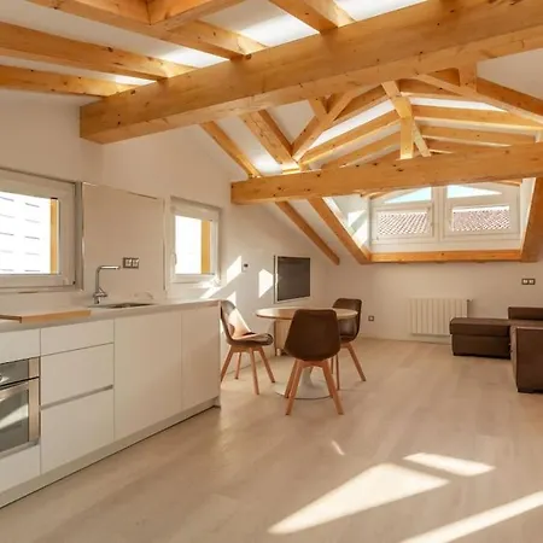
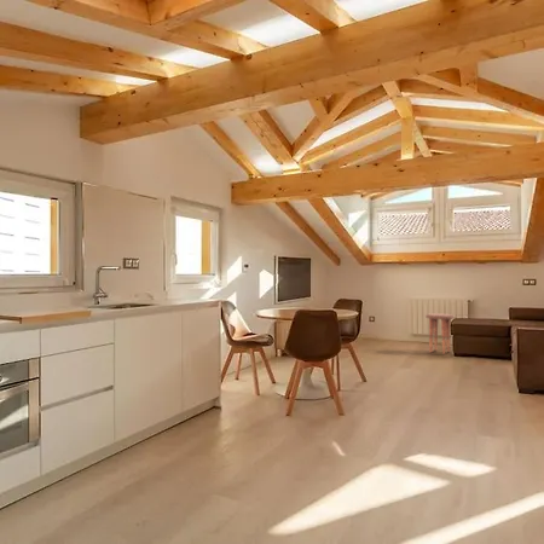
+ side table (441, 332)
